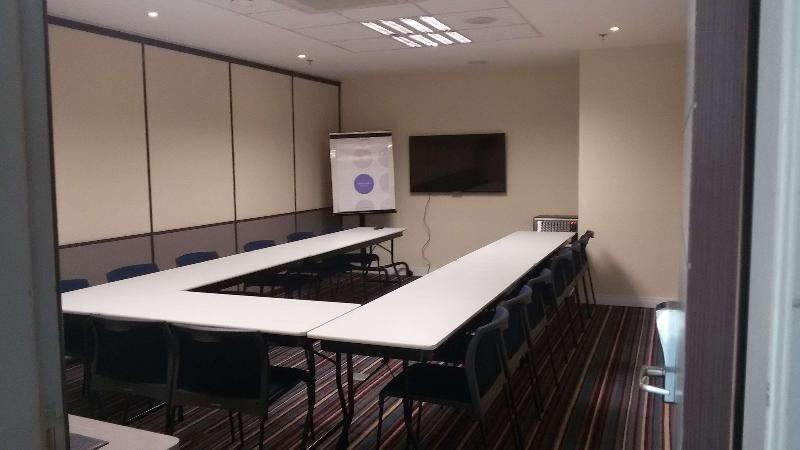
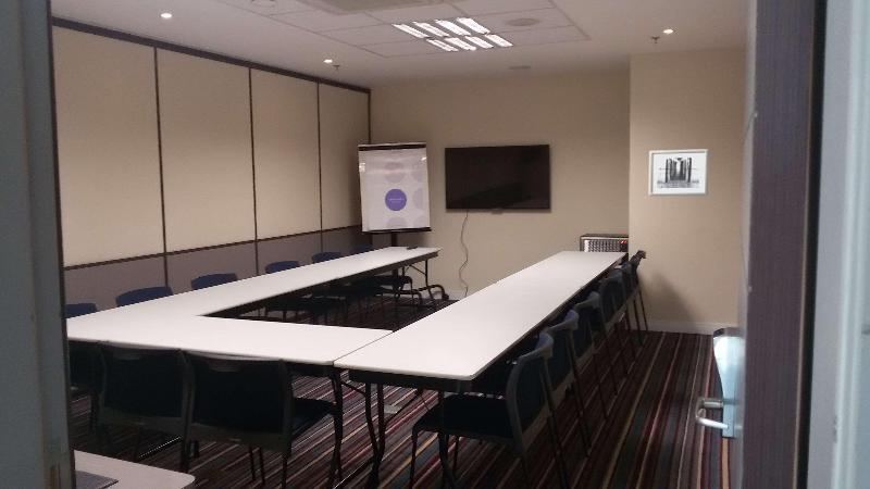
+ wall art (678, 173)
